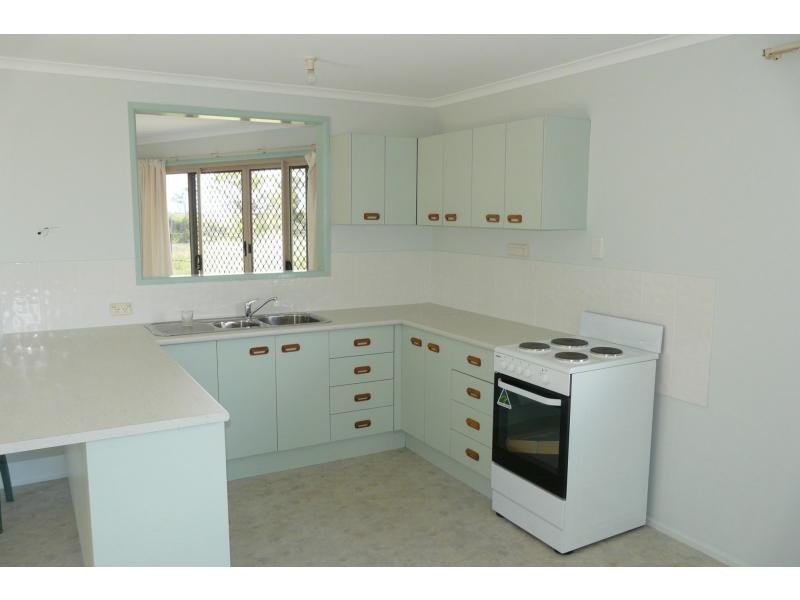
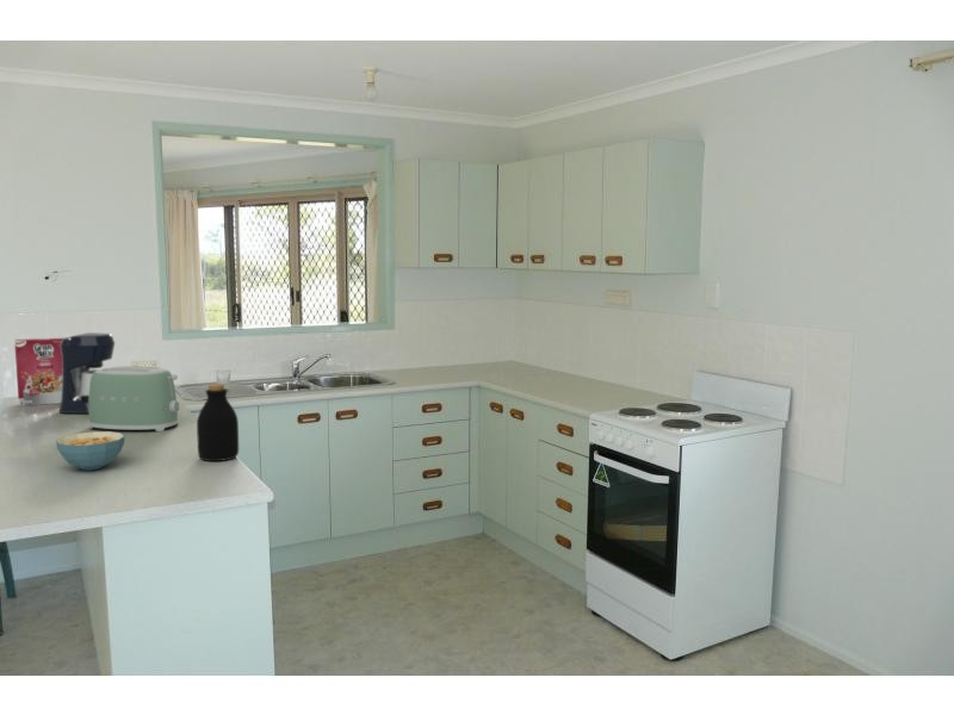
+ toaster (132, 397)
+ coffee maker (89, 372)
+ cereal bowl (91, 453)
+ cereal box (44, 371)
+ bottle (217, 421)
